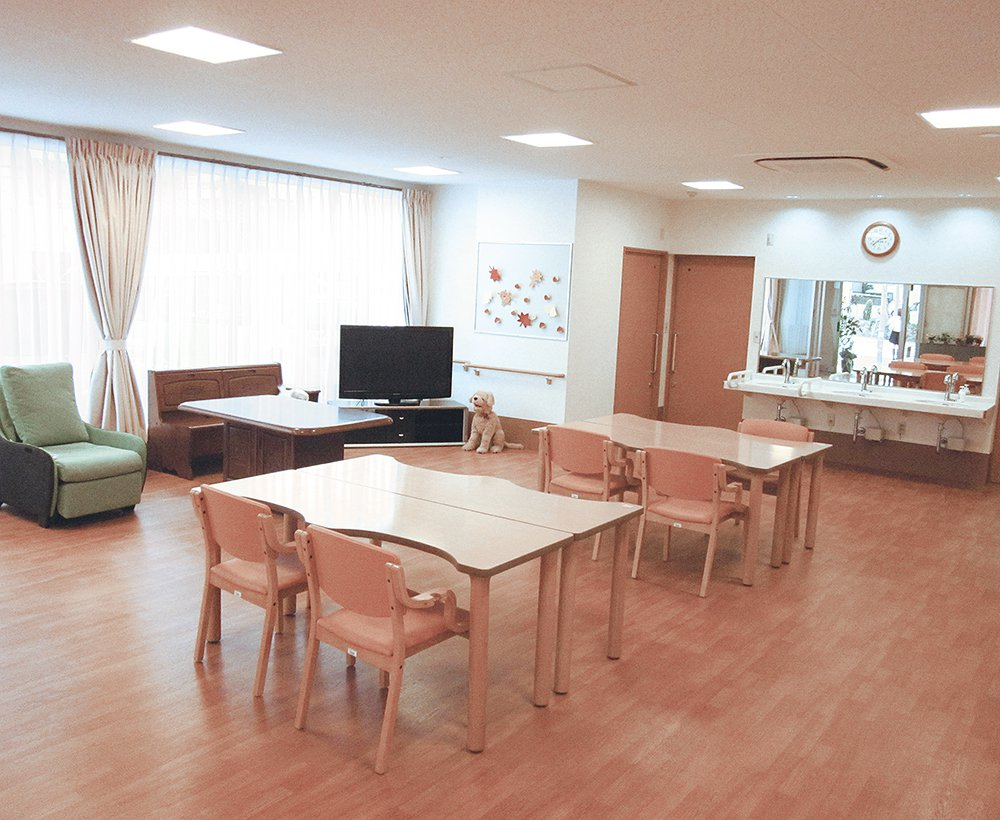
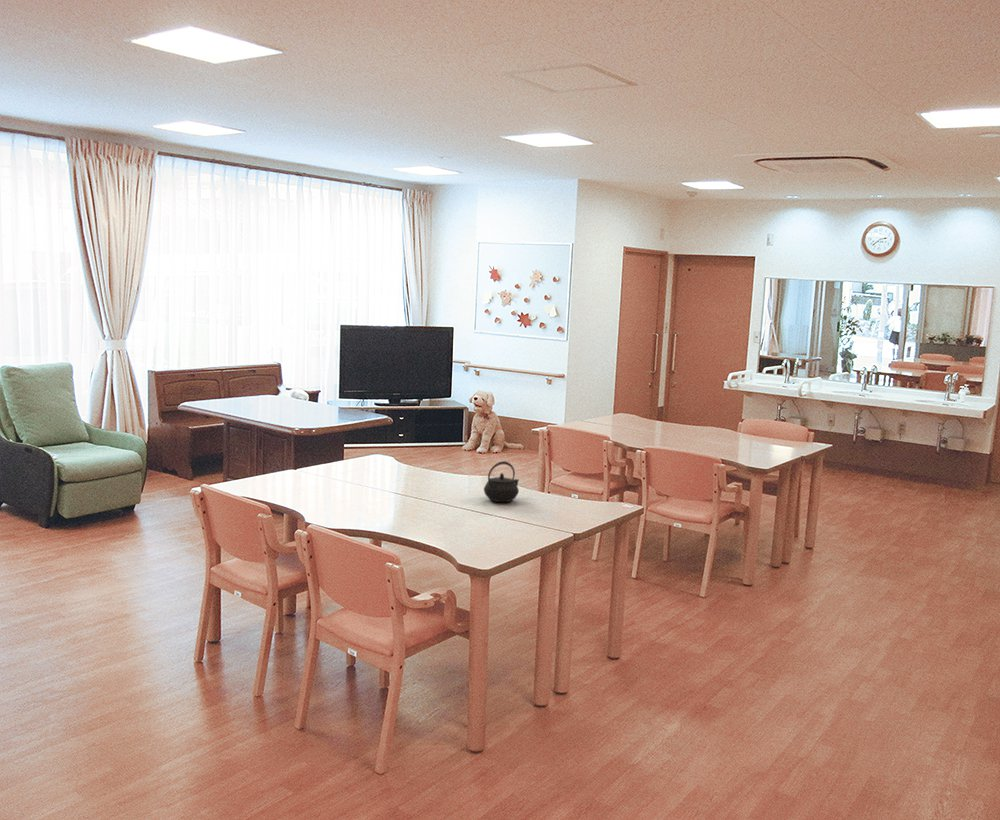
+ kettle (503, 480)
